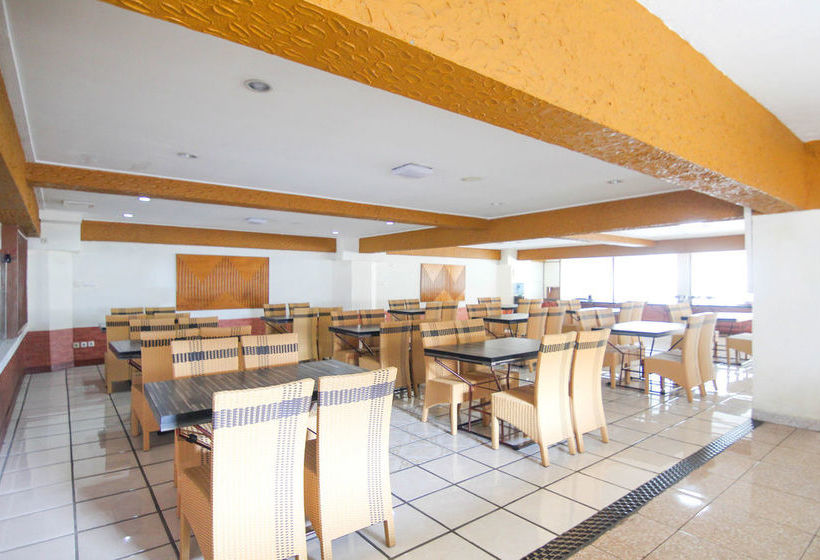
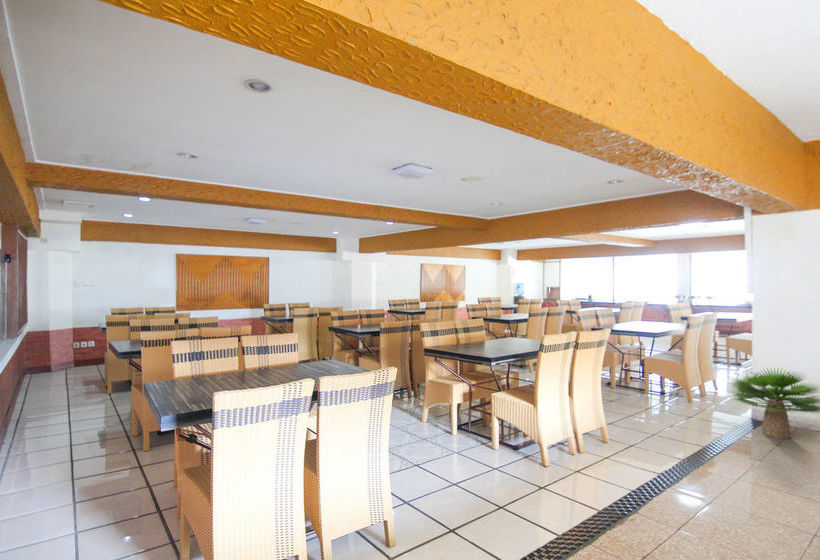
+ potted plant (775, 400)
